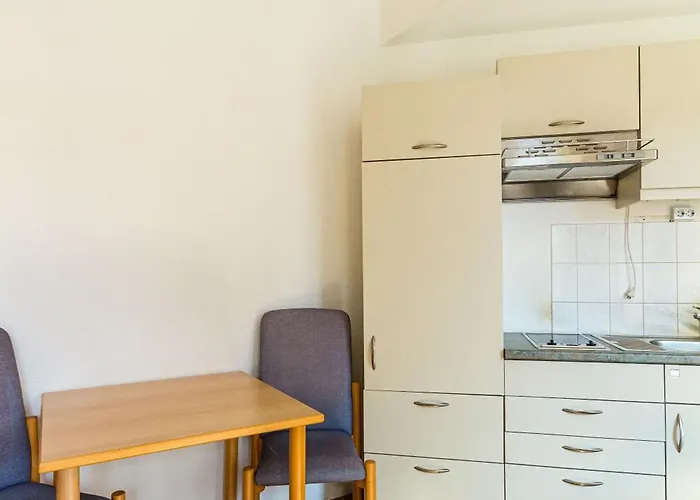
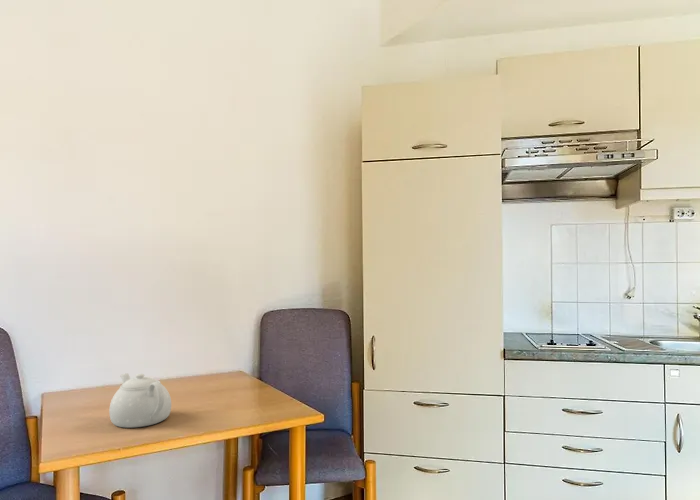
+ teapot (141, 396)
